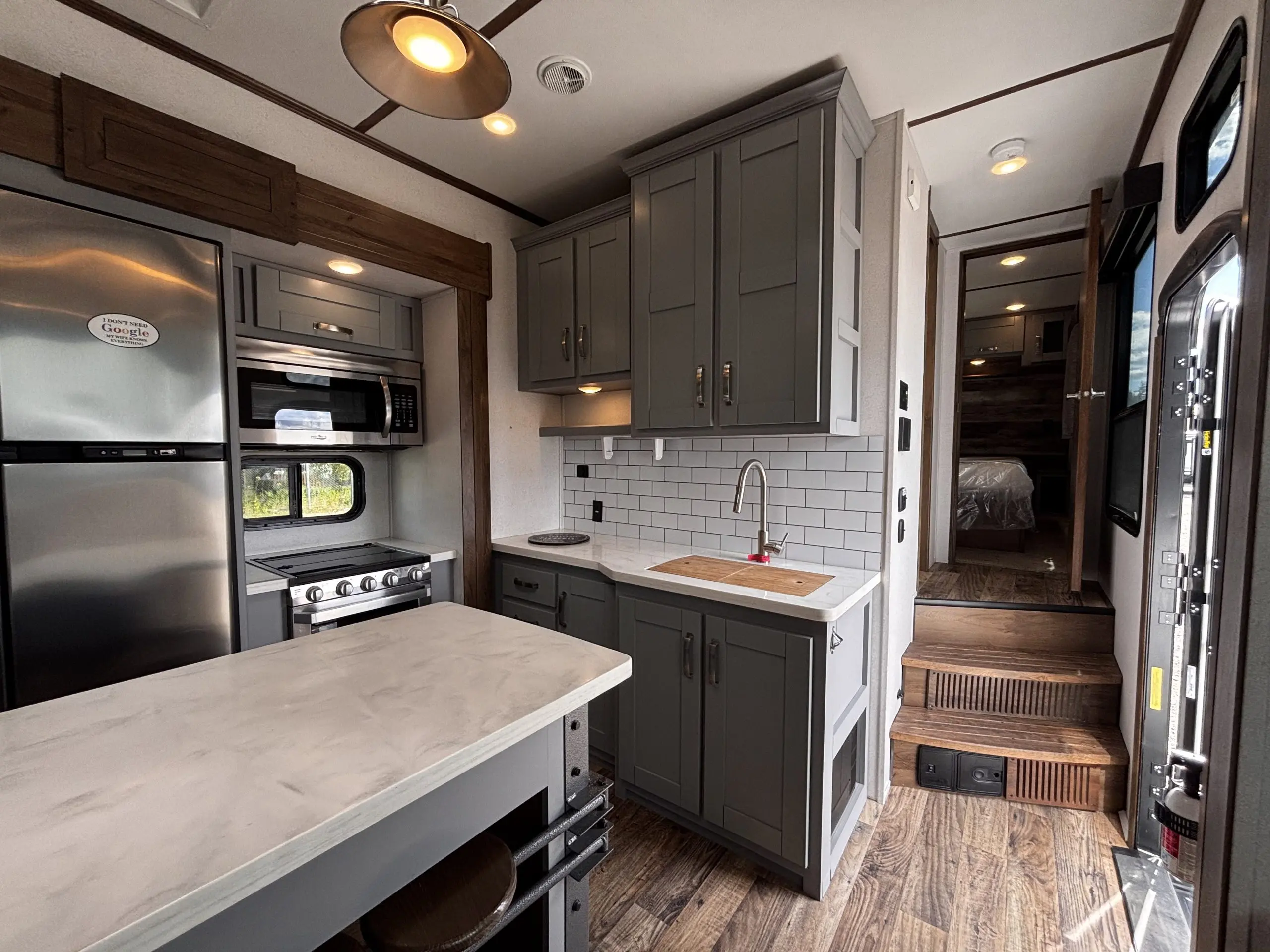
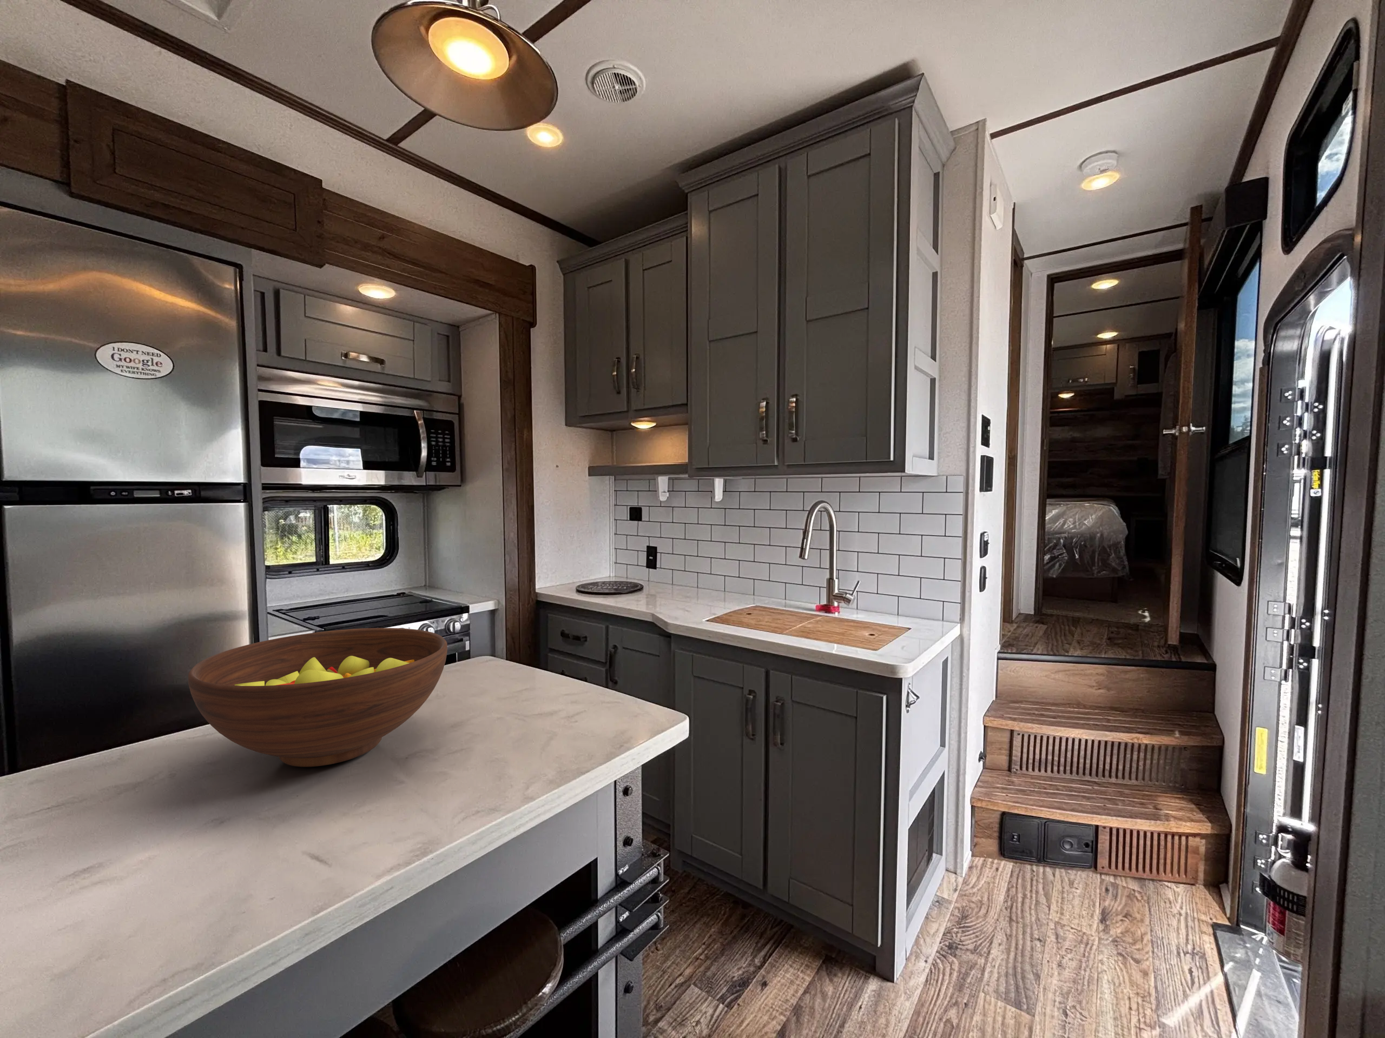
+ fruit bowl (332, 701)
